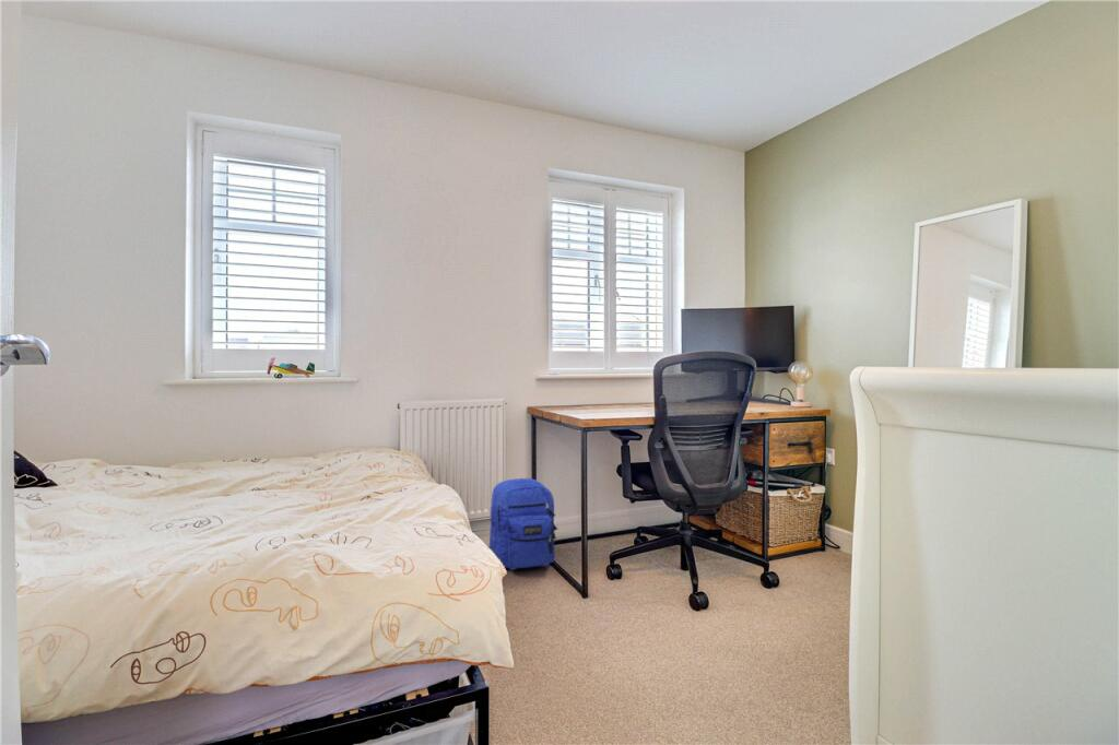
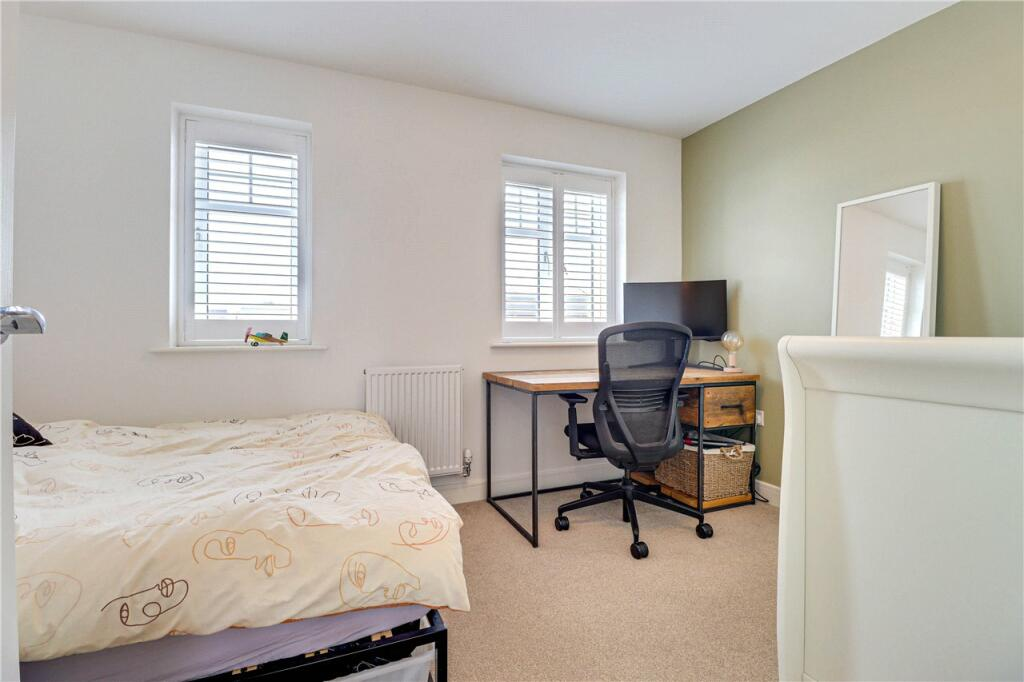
- backpack (526, 521)
